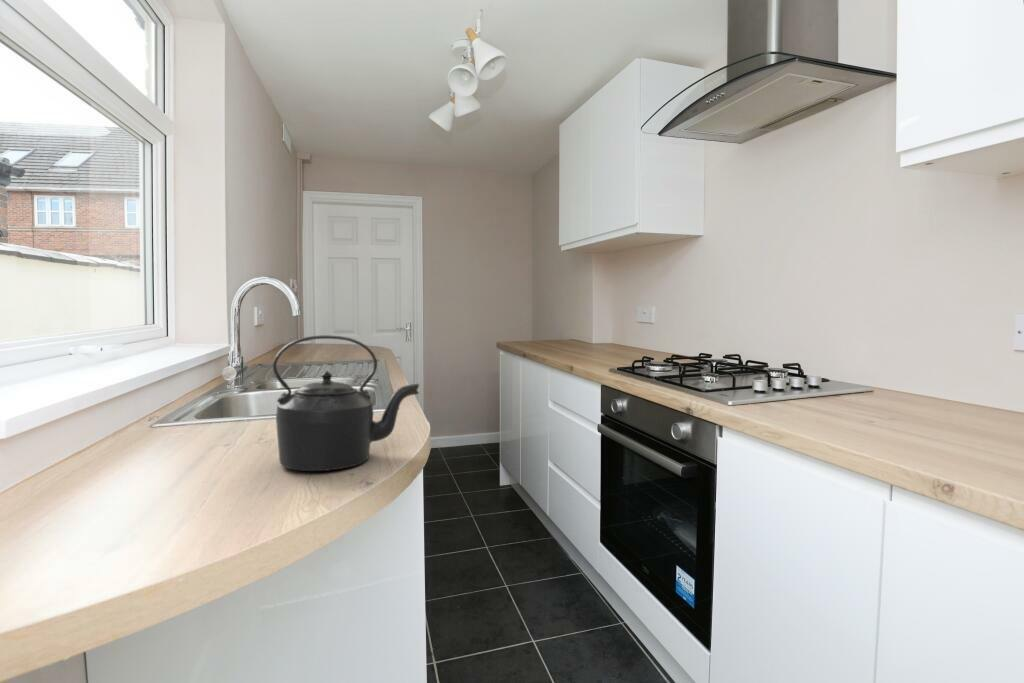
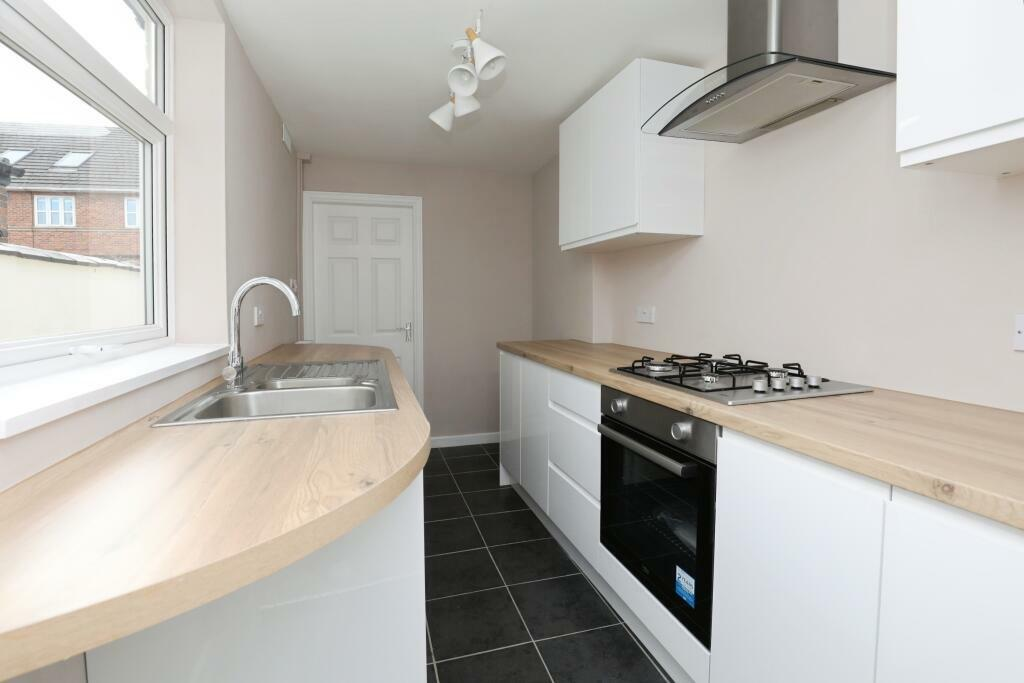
- kettle (350, 396)
